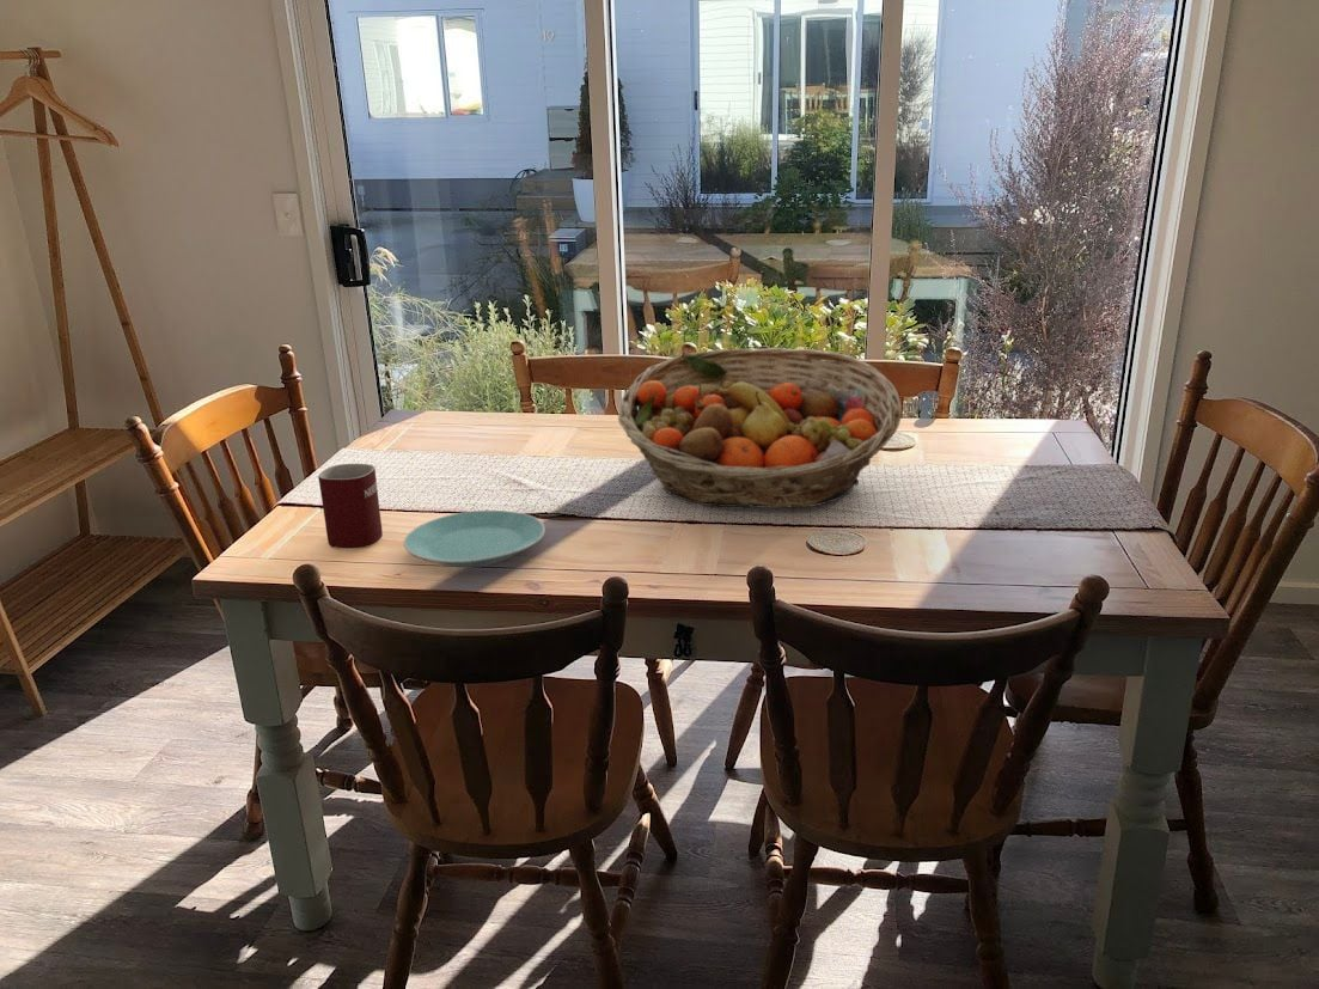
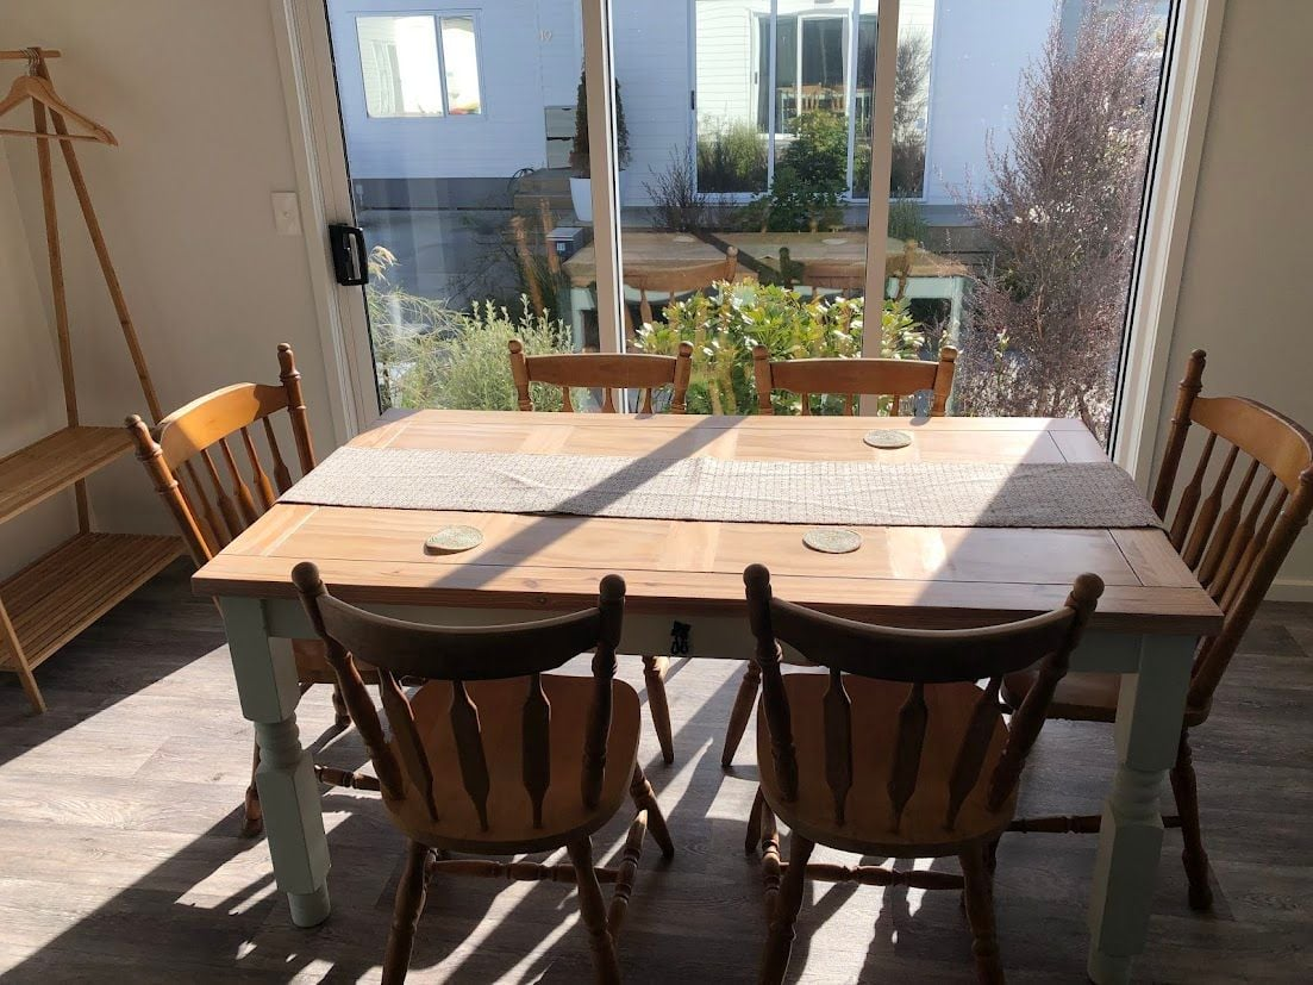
- plate (475, 541)
- mug (355, 501)
- fruit basket (757, 425)
